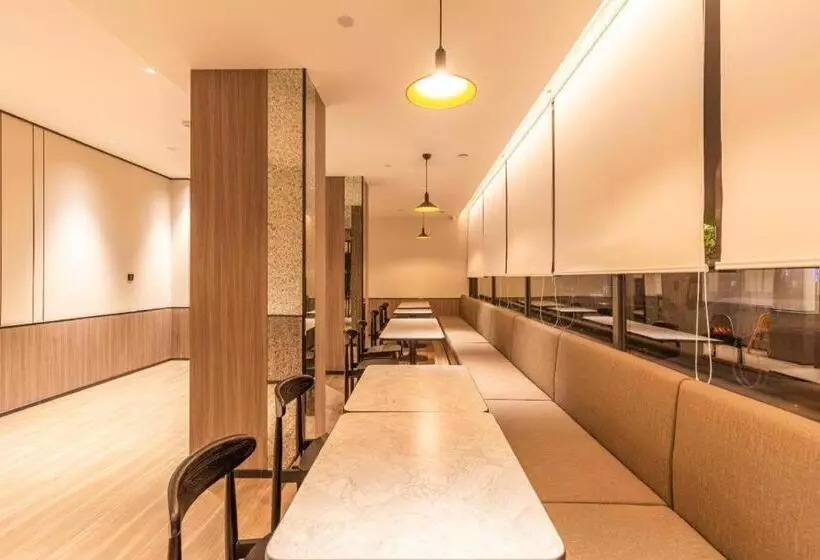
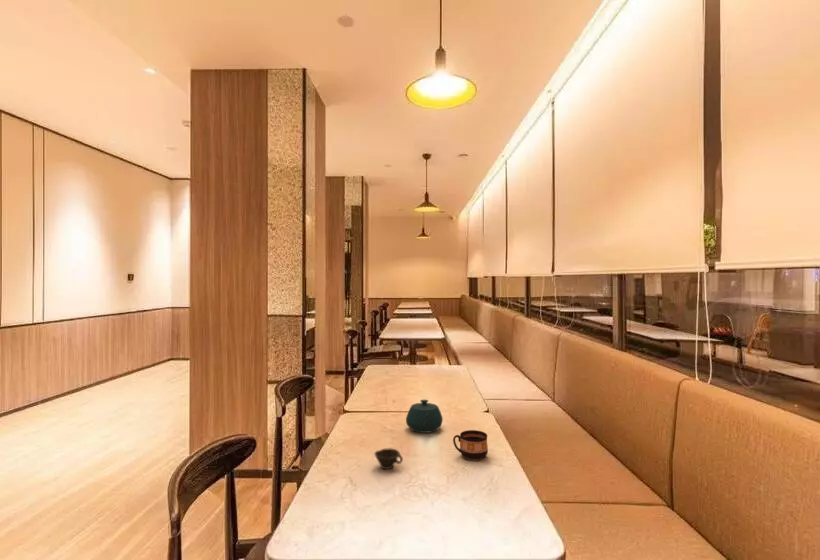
+ teapot (424, 415)
+ cup (472, 444)
+ cup (388, 460)
